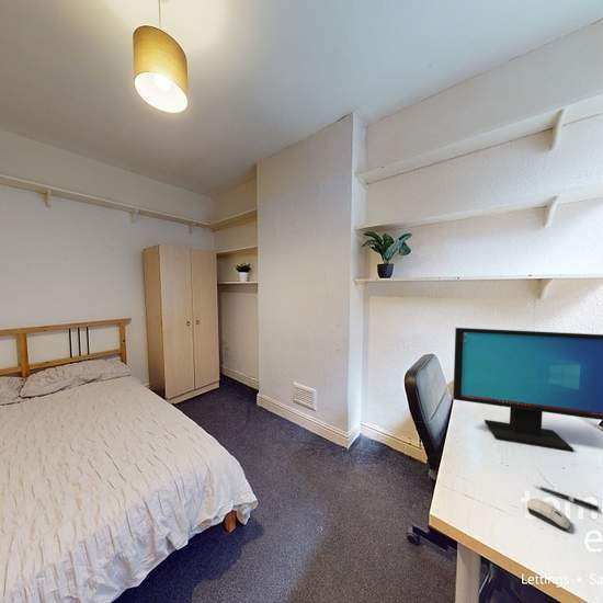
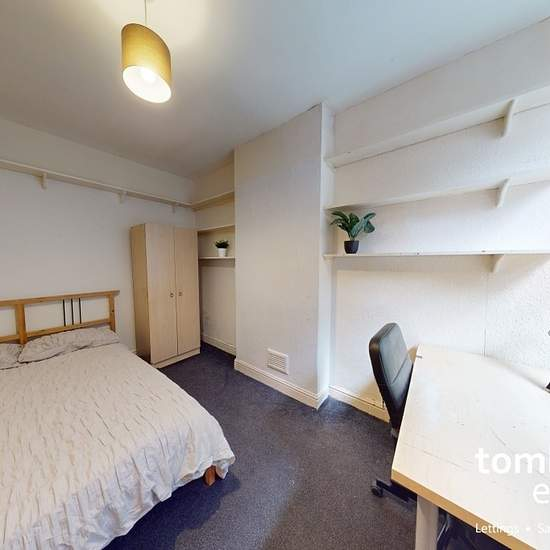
- pen (564, 496)
- computer monitor (526, 383)
- computer mouse (547, 512)
